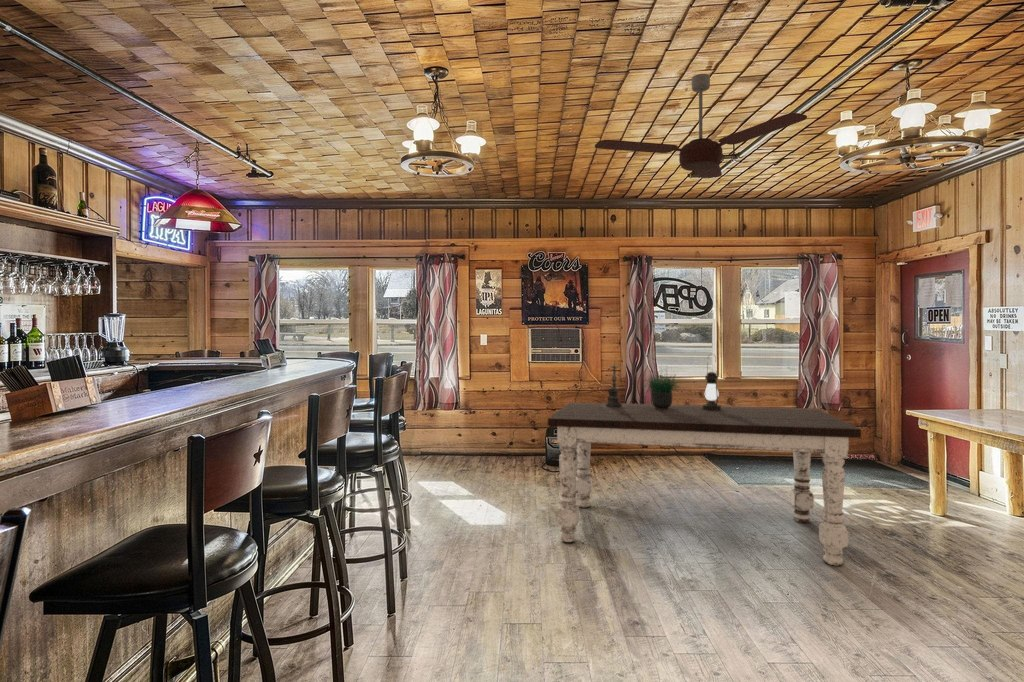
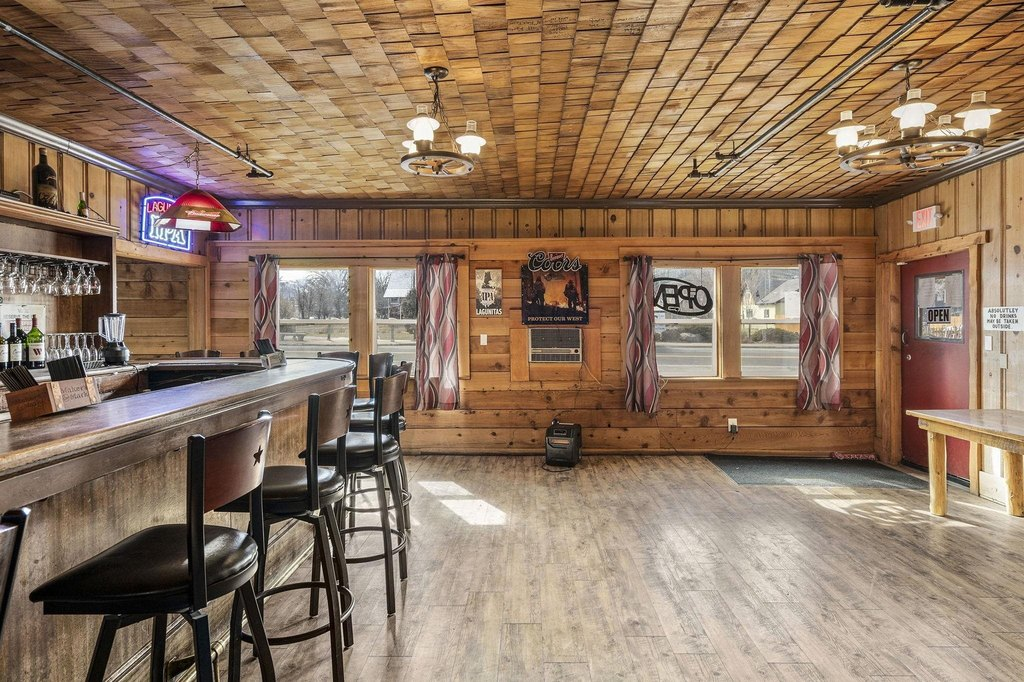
- potted plant (662, 383)
- candle holder (614, 382)
- ceiling fan (699, 128)
- lantern (711, 380)
- dining table (695, 447)
